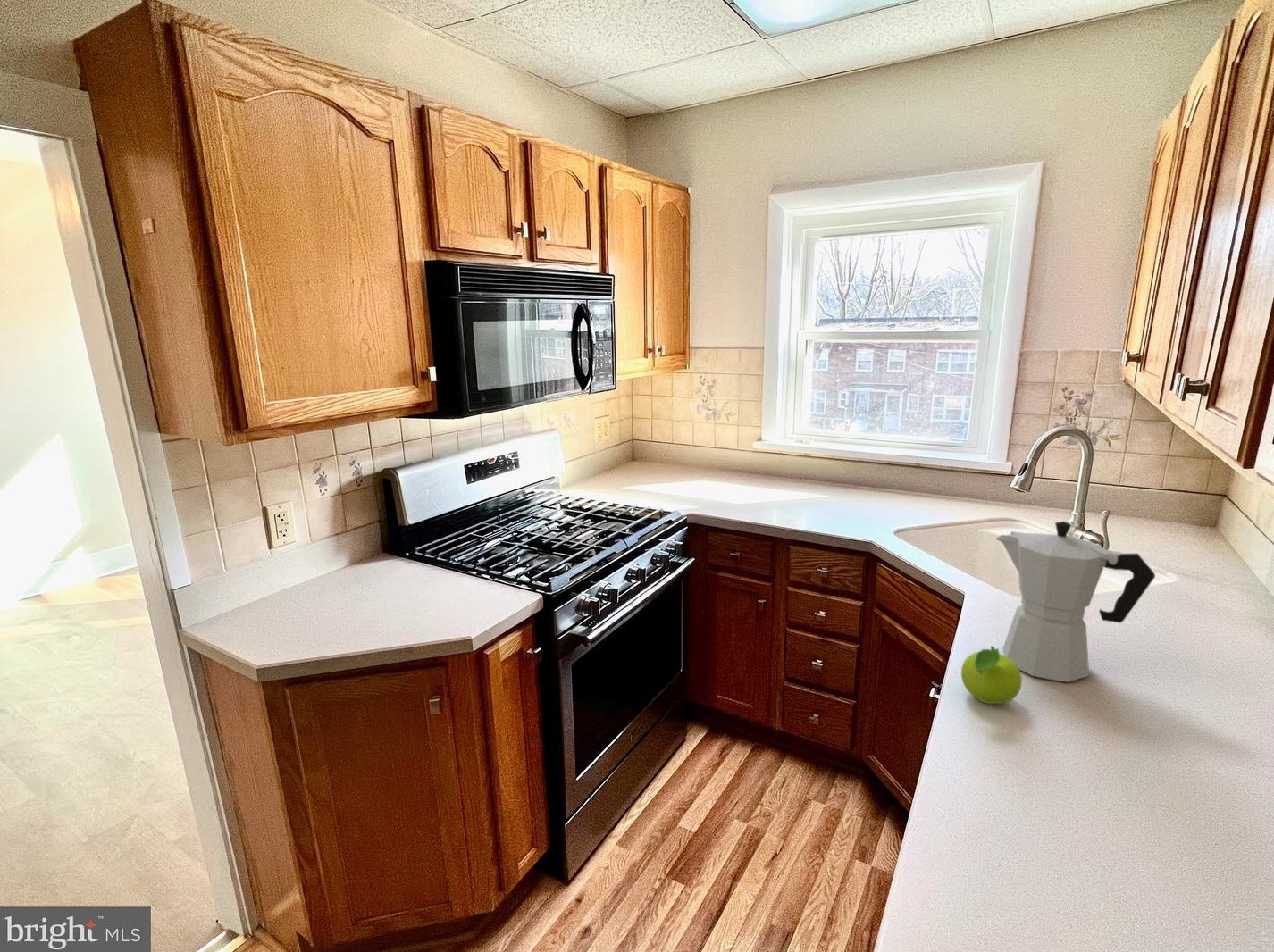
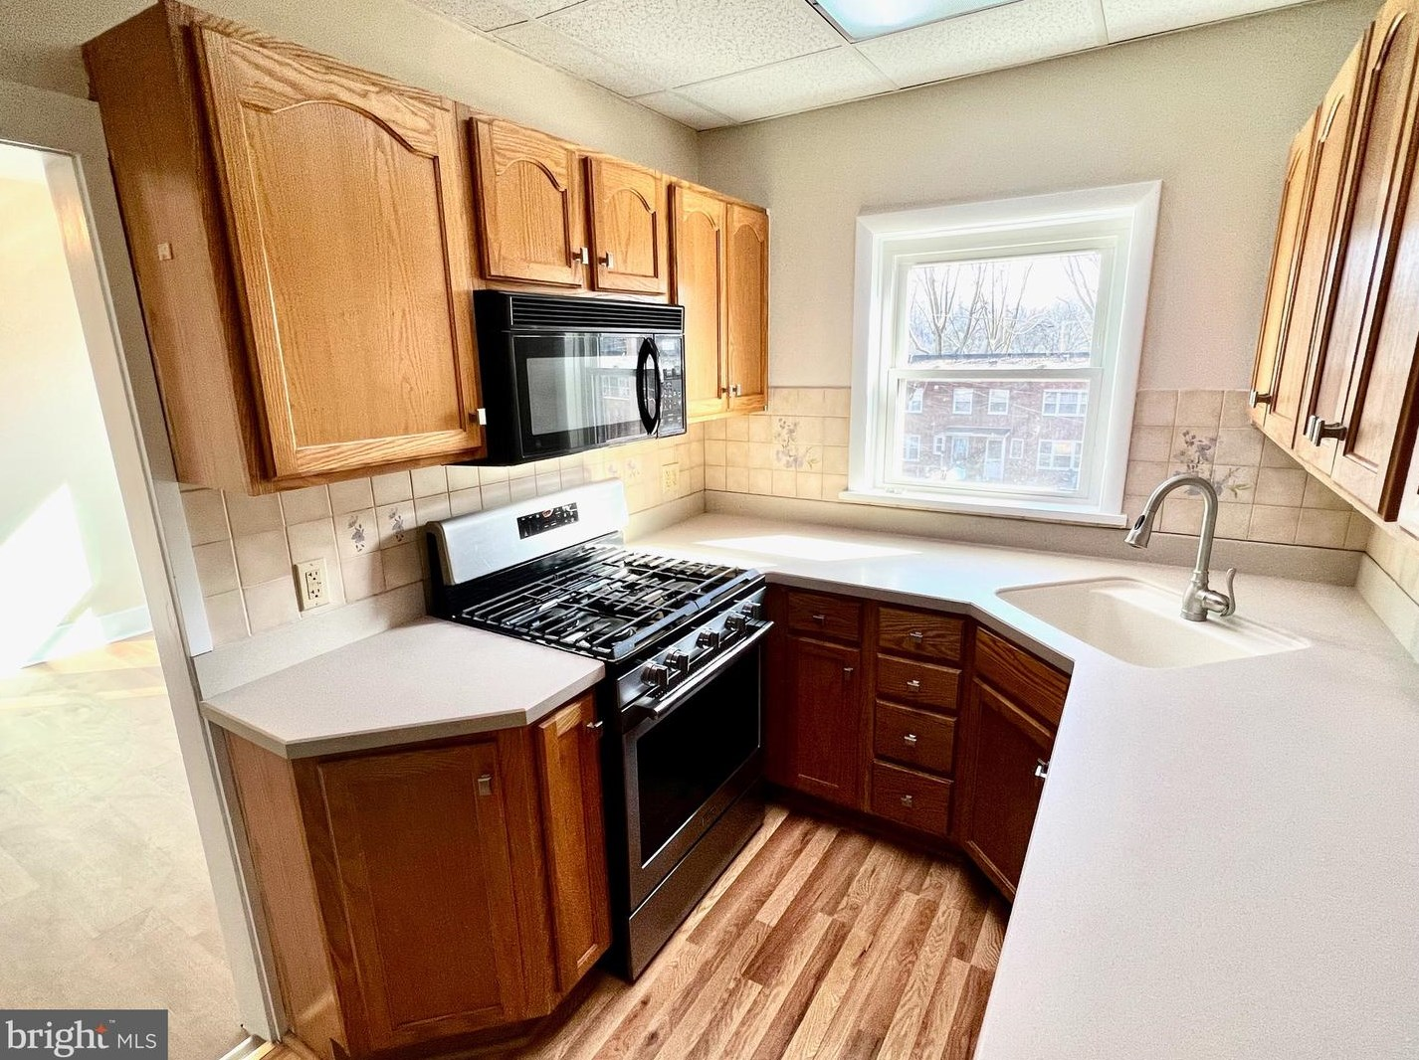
- moka pot (1063, 597)
- fruit (988, 675)
